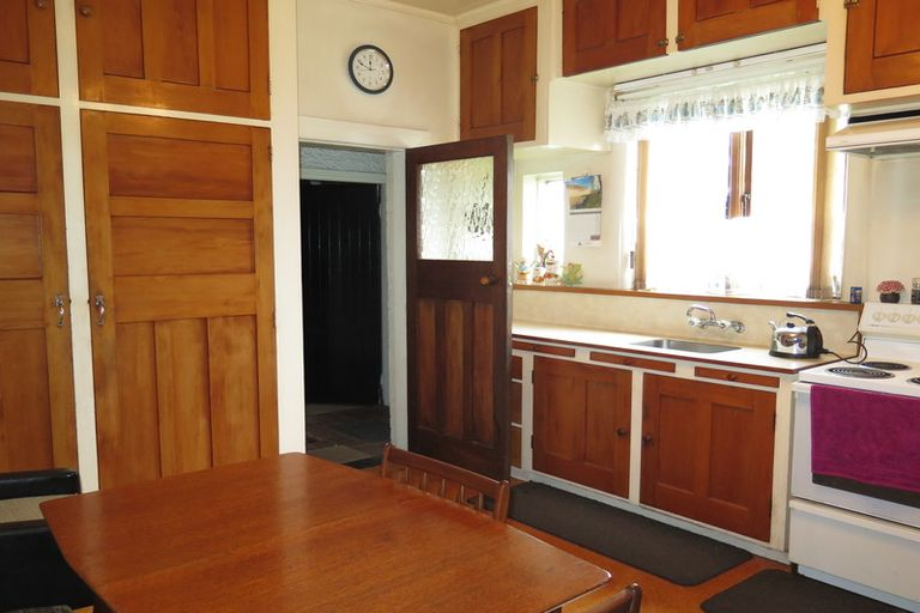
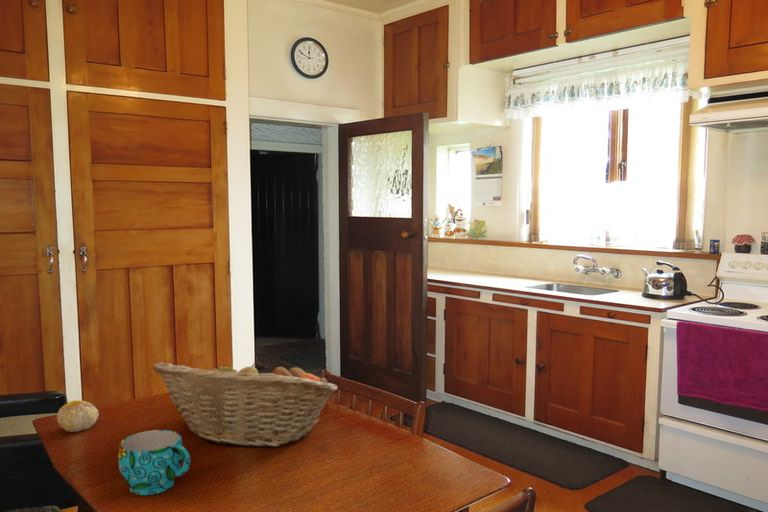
+ fruit (78, 415)
+ cup (155, 462)
+ fruit basket (245, 391)
